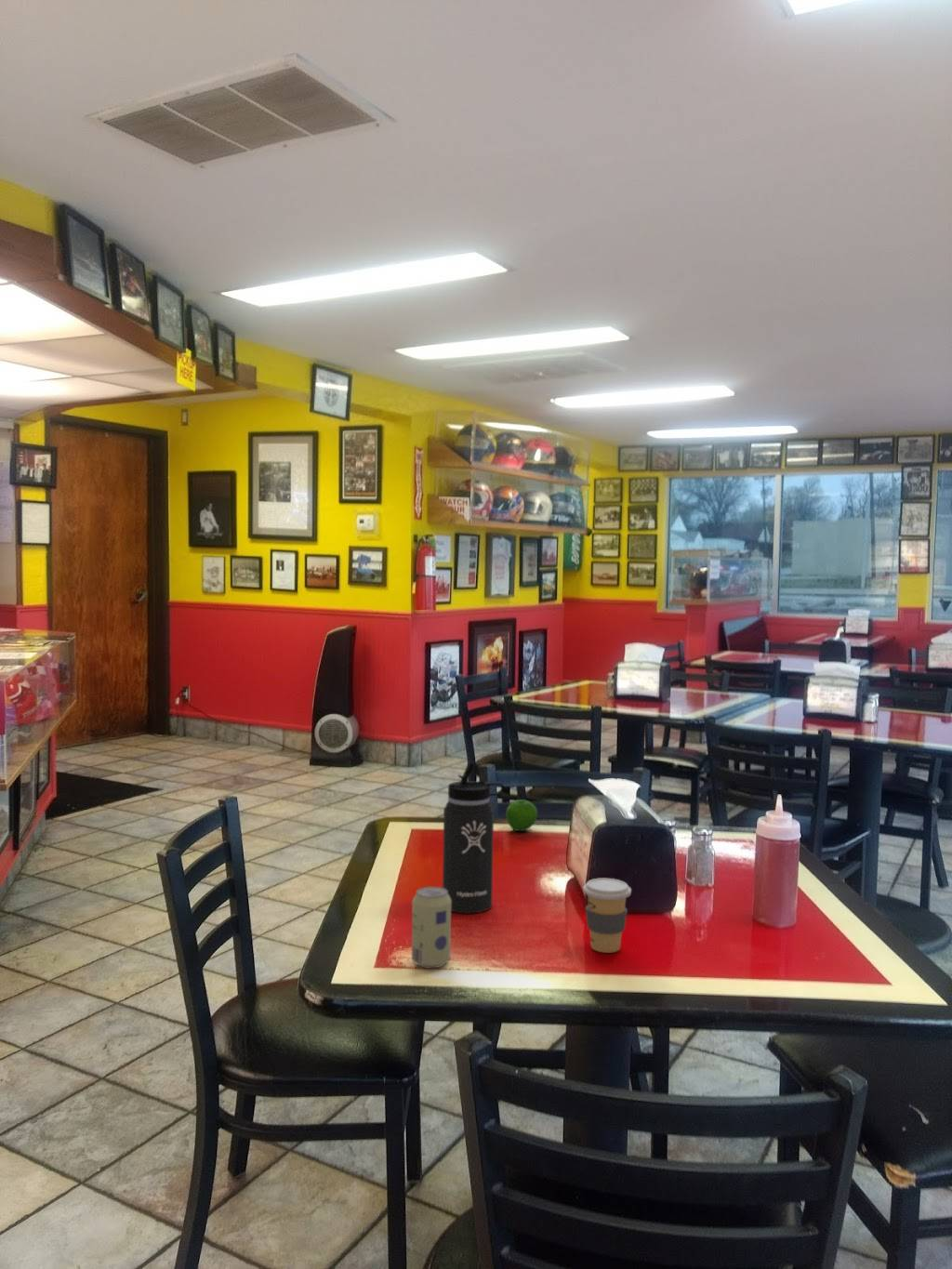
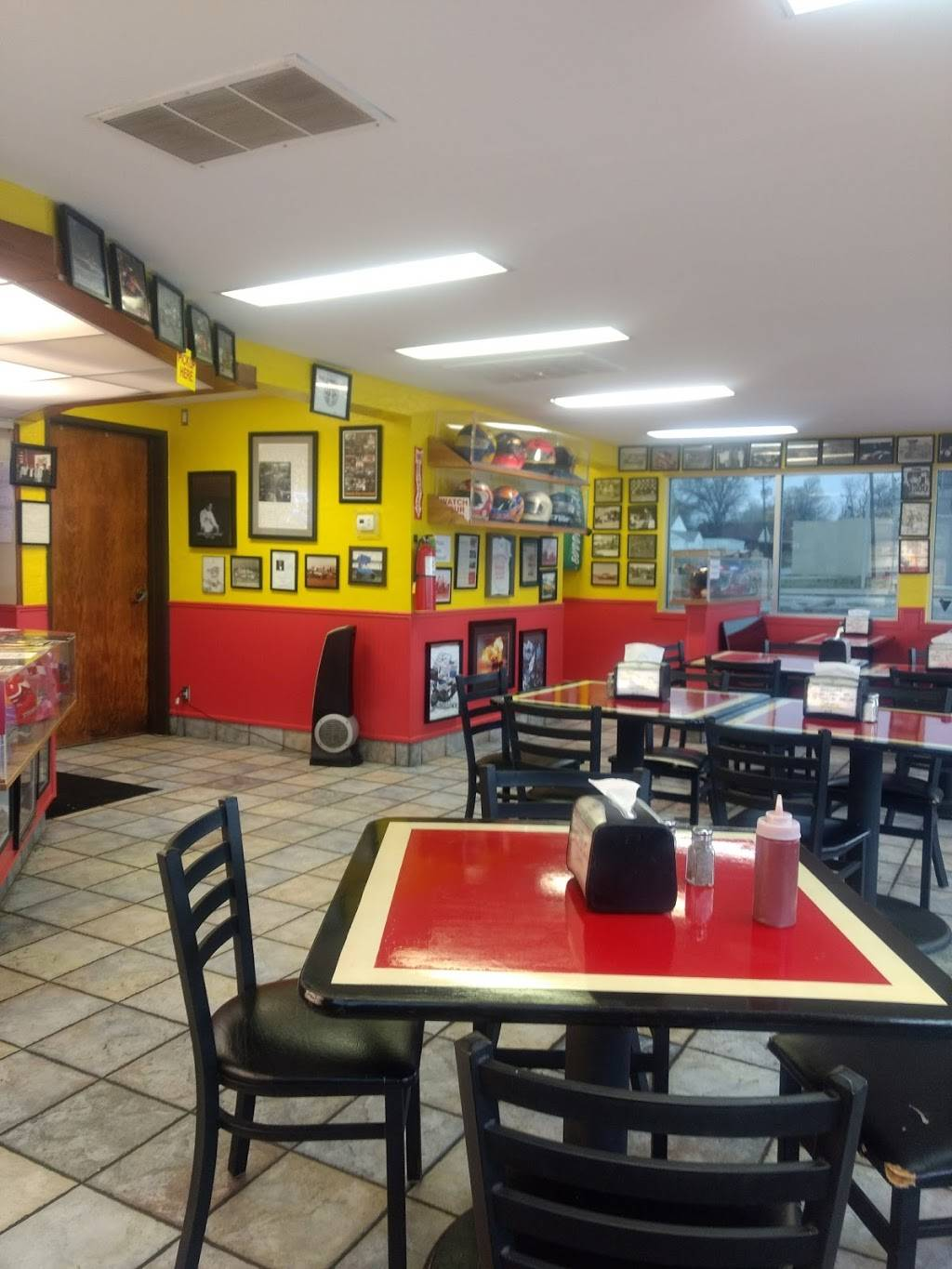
- thermos bottle (473, 833)
- beverage can (431, 927)
- coffee cup (606, 916)
- apple (521, 815)
